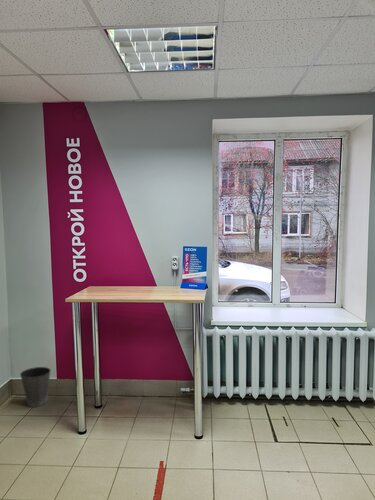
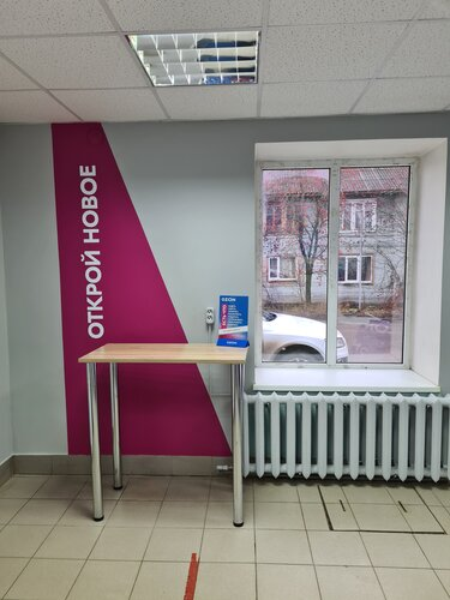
- waste basket (36, 387)
